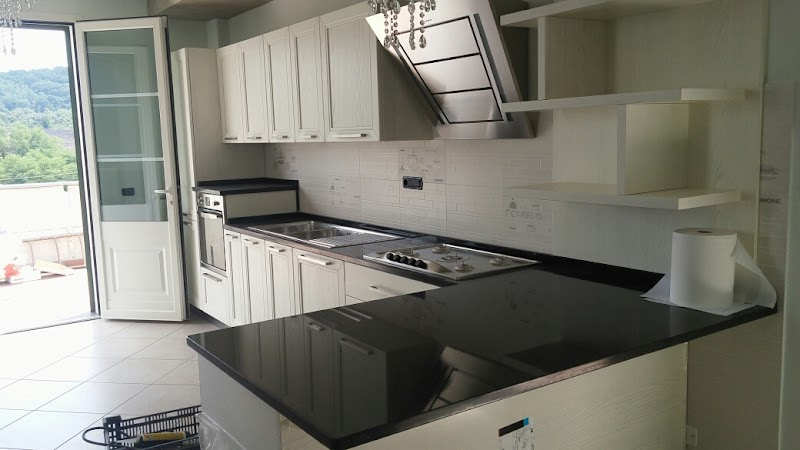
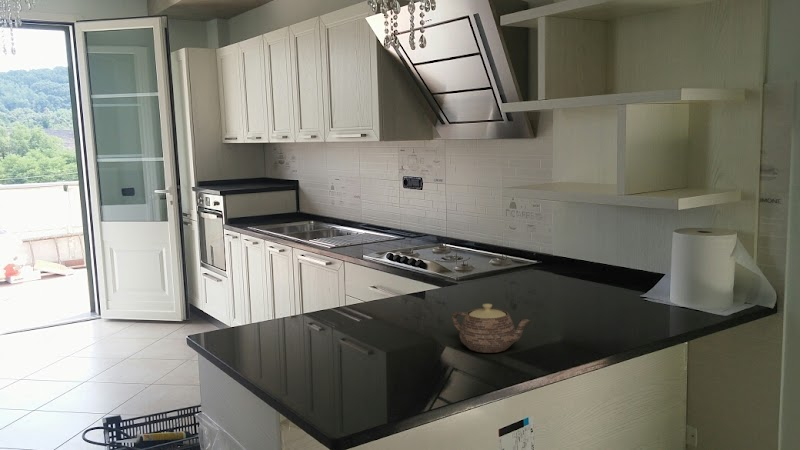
+ teapot (490, 326)
